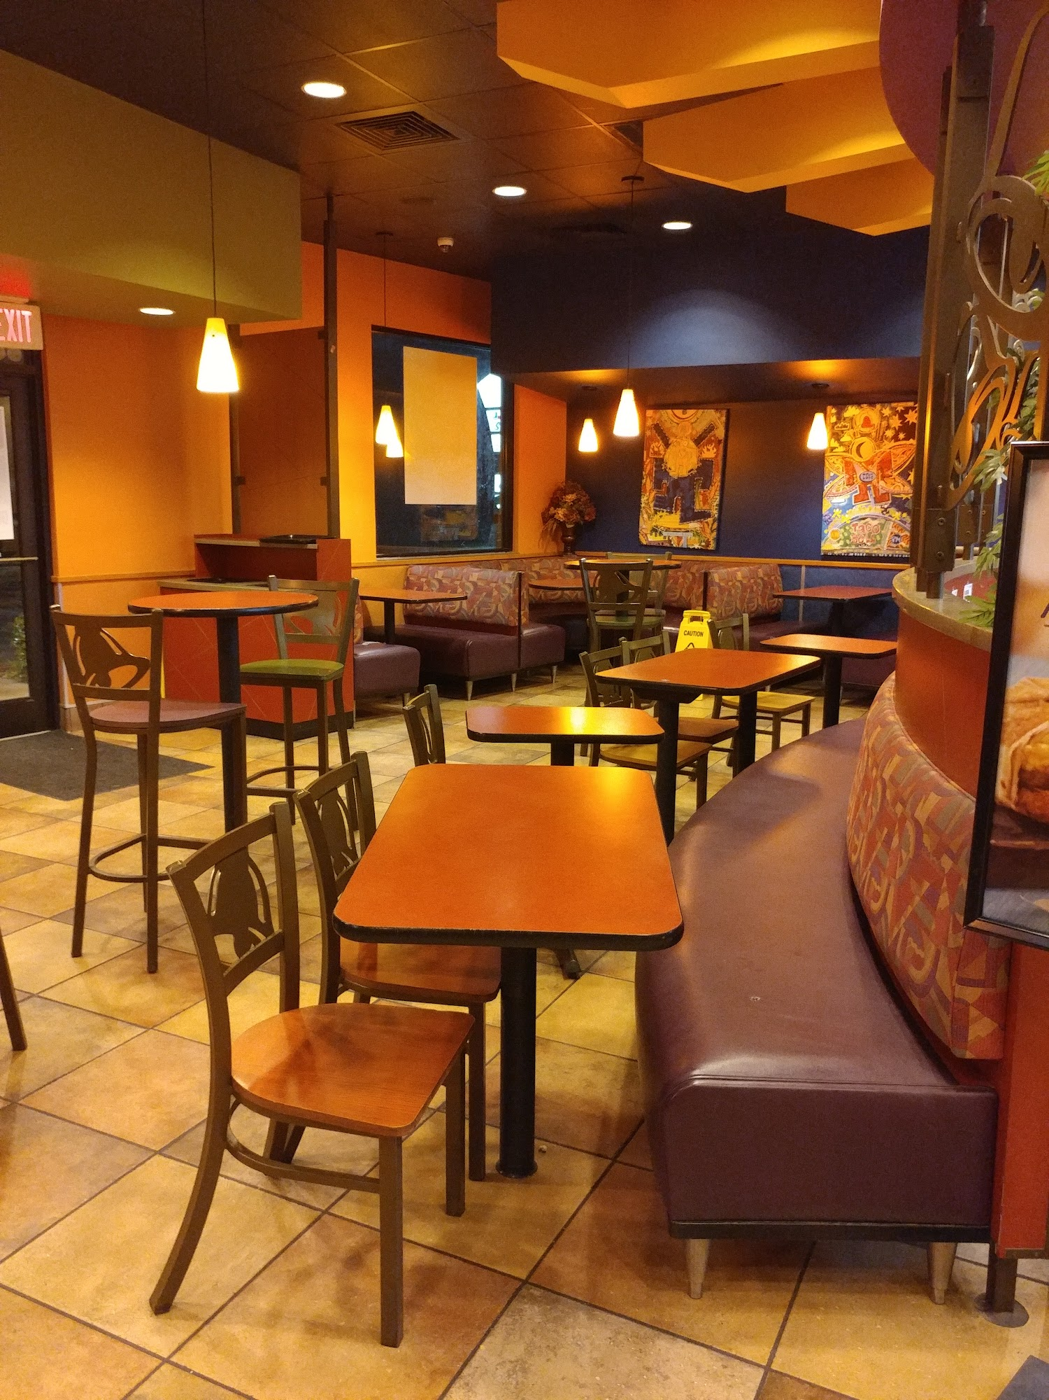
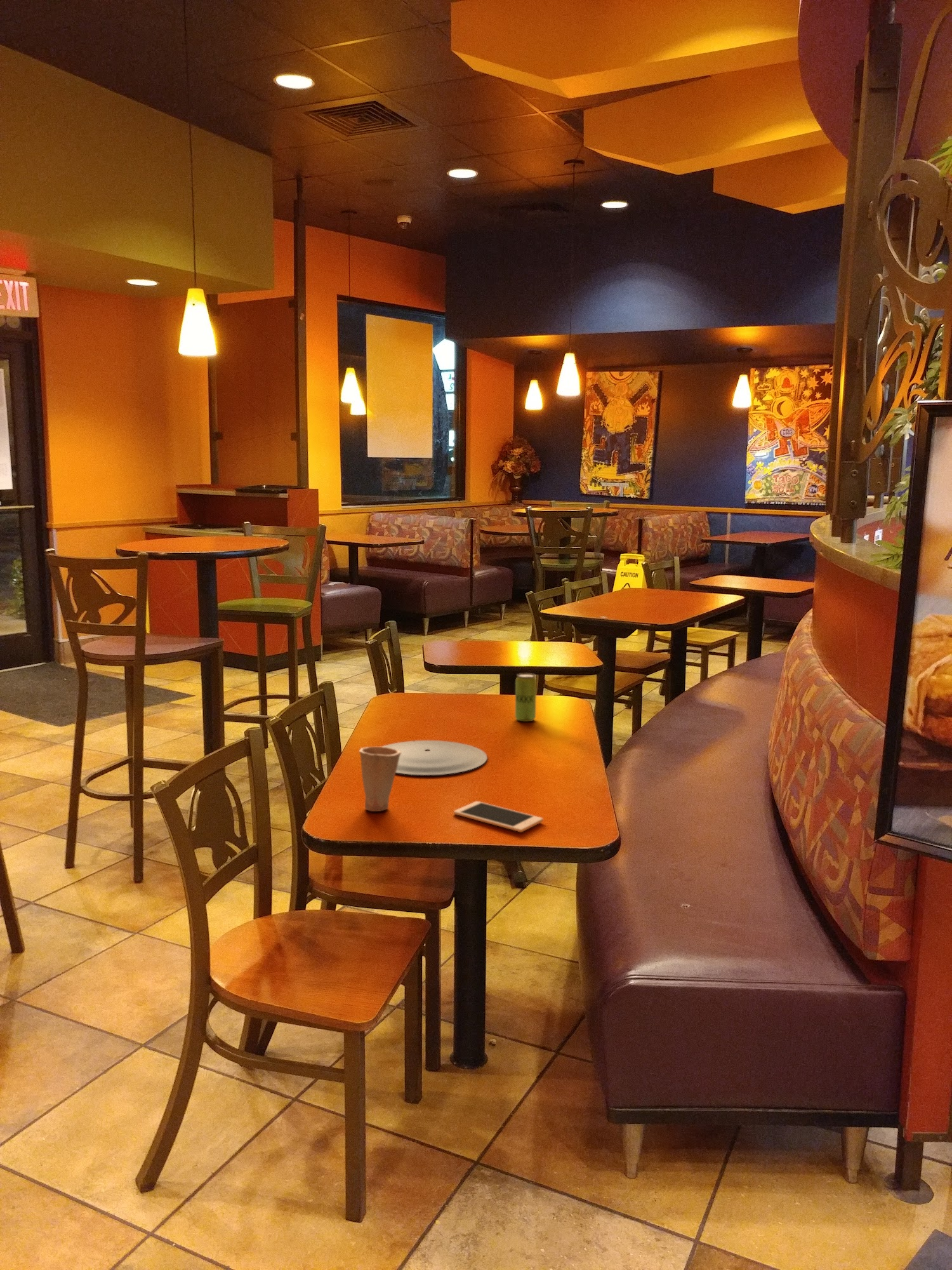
+ plate (427, 753)
+ beverage can (526, 697)
+ cell phone (498, 816)
+ cup (380, 778)
